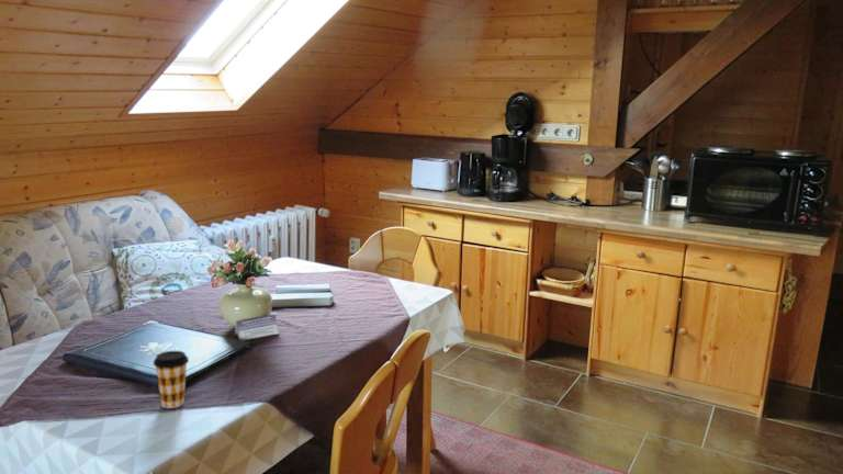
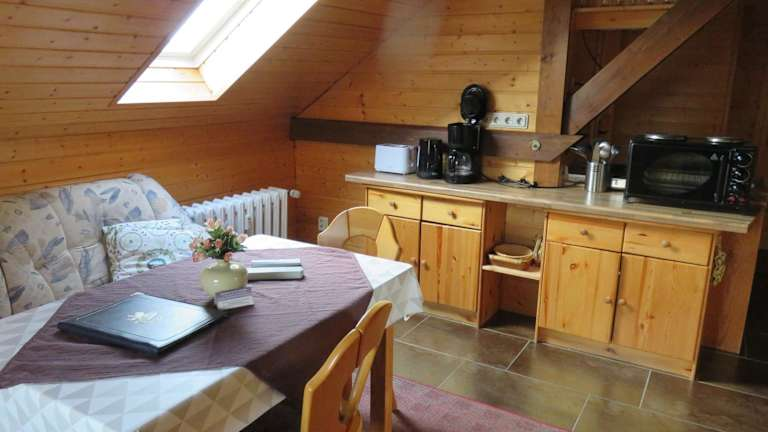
- coffee cup (171, 380)
